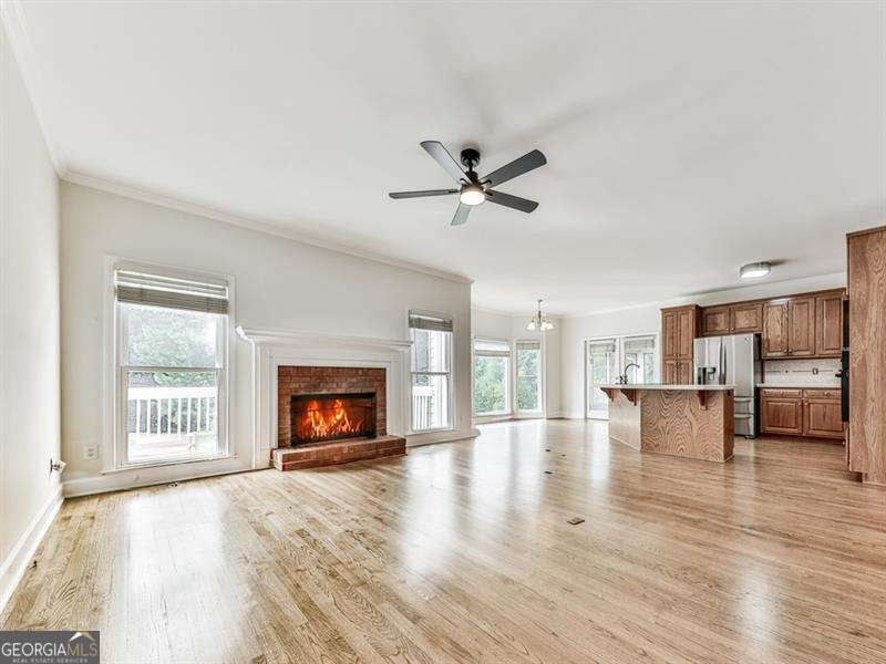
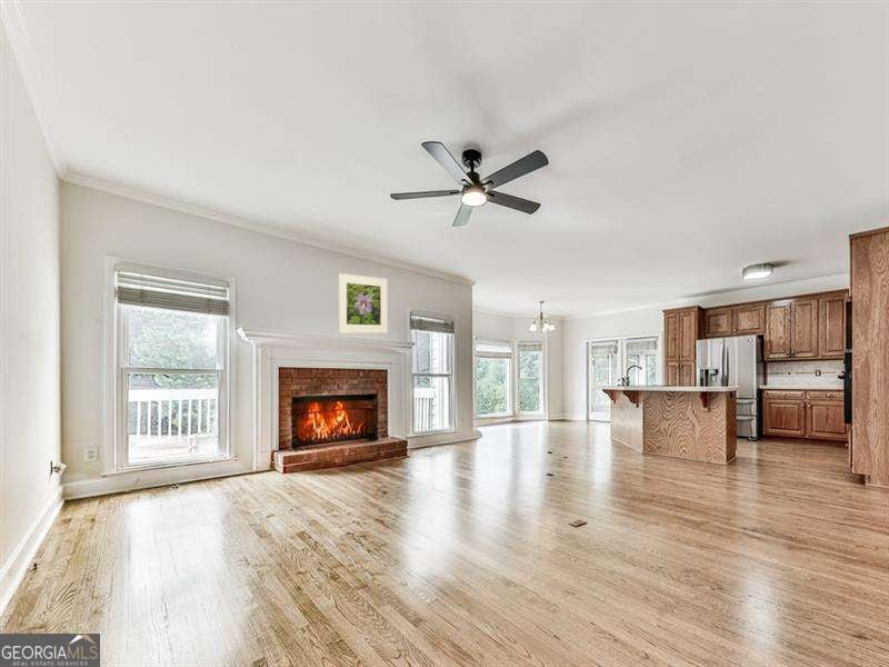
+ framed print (363, 305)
